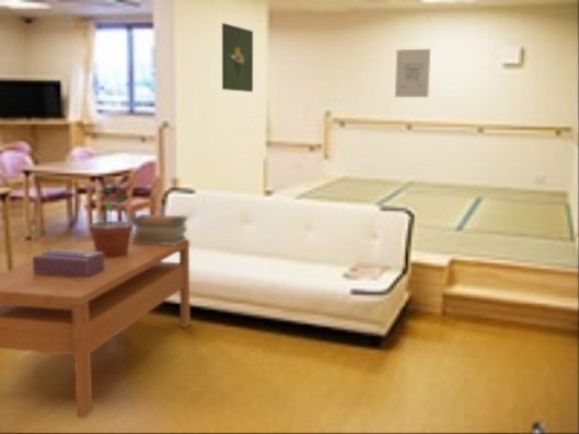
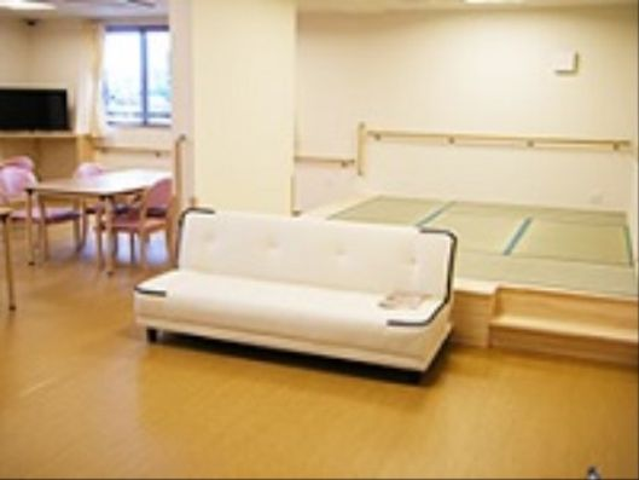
- book stack (160, 228)
- wall art (412, 73)
- coffee table (95, 309)
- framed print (238, 59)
- potted plant (111, 219)
- tissue box (69, 262)
